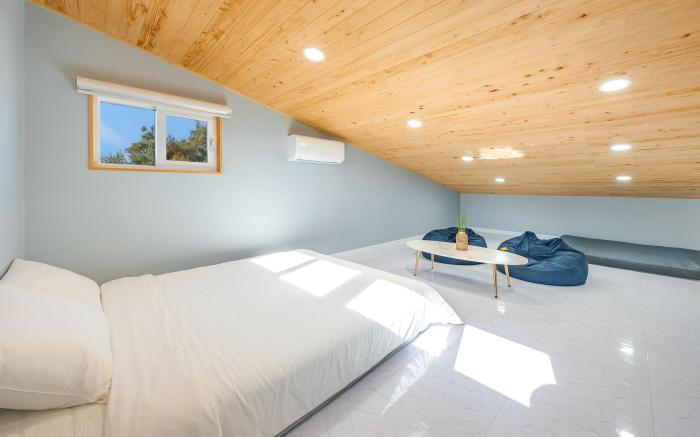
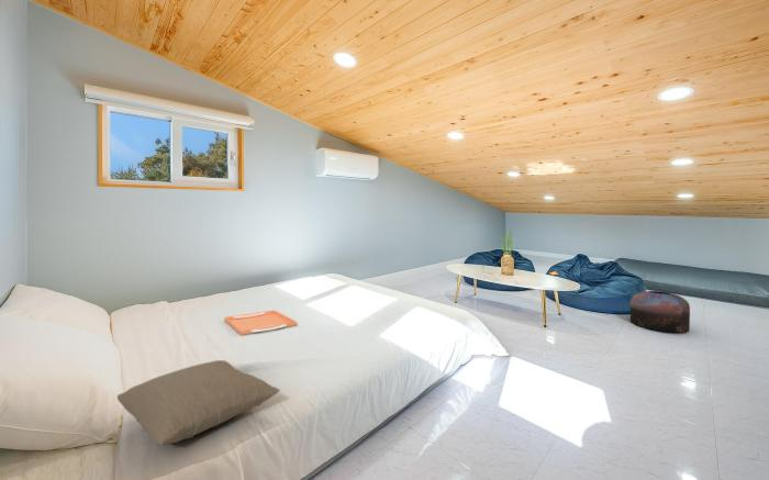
+ serving tray (259, 321)
+ pouf (658, 309)
+ pillow (200, 394)
